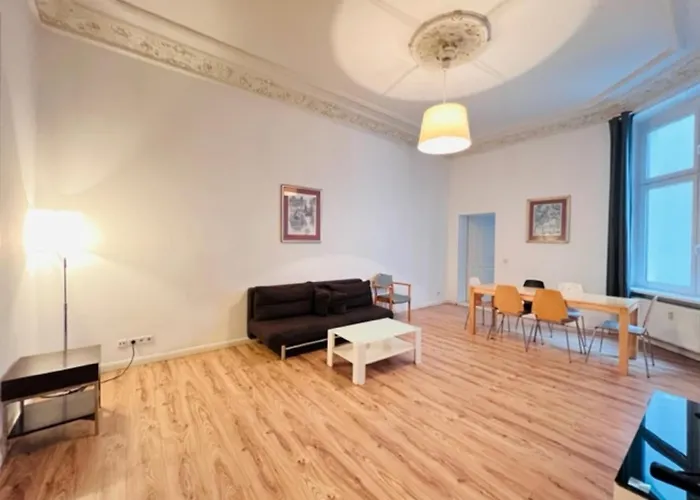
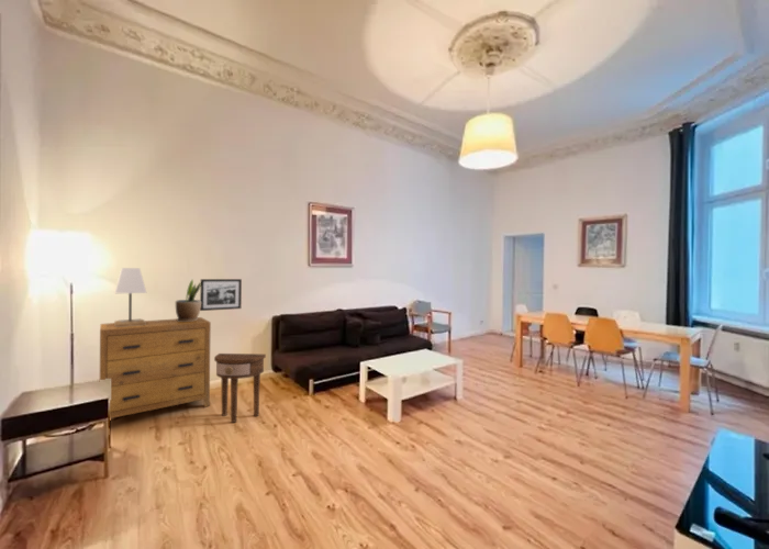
+ potted plant (188, 300)
+ dresser (156, 367)
+ side table (236, 385)
+ picture frame (221, 294)
+ lamp (130, 295)
